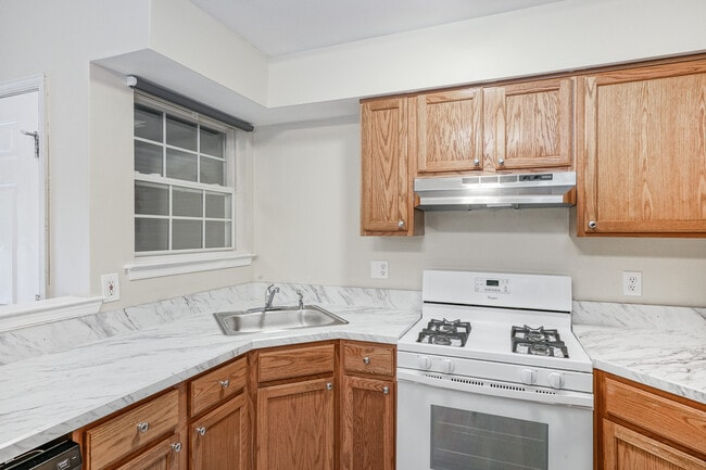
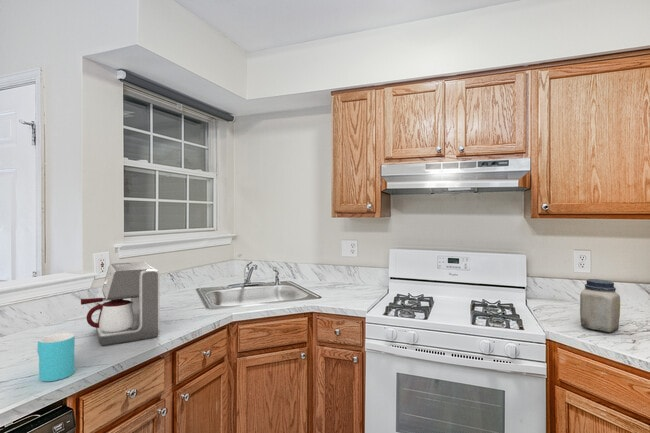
+ cup (56, 354)
+ jar (599, 304)
+ coffee maker (127, 298)
